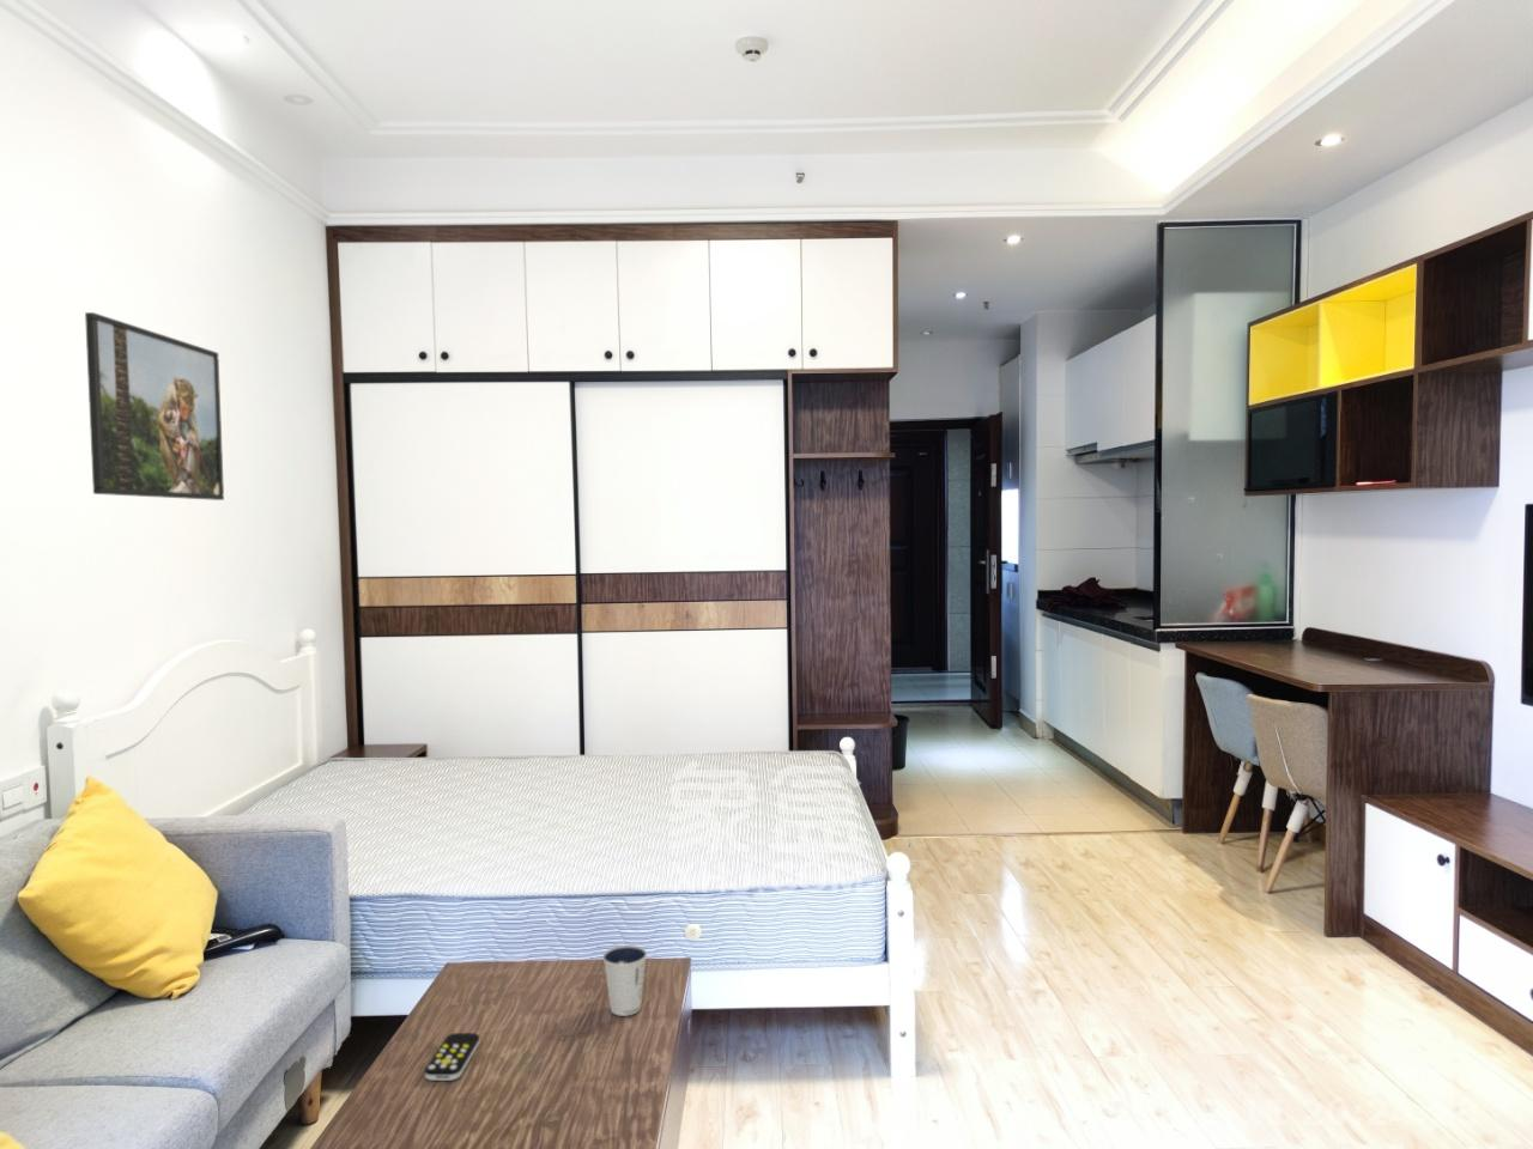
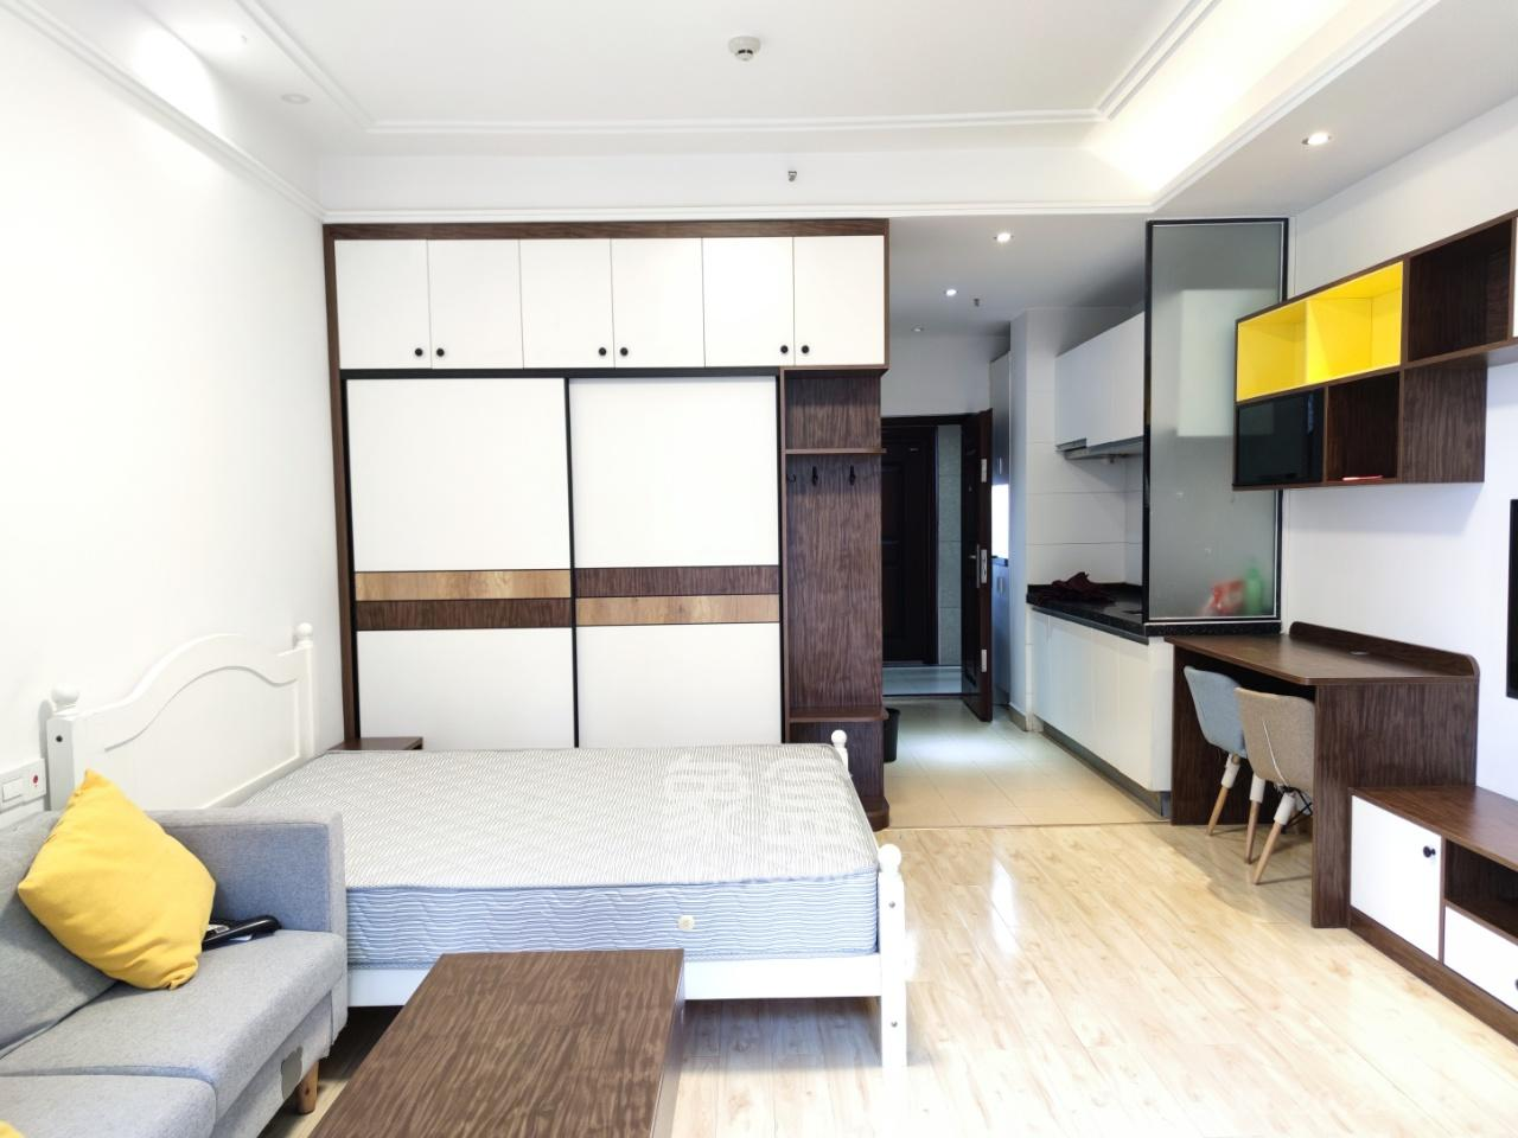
- remote control (453, 1055)
- dixie cup (625, 981)
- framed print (162, 415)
